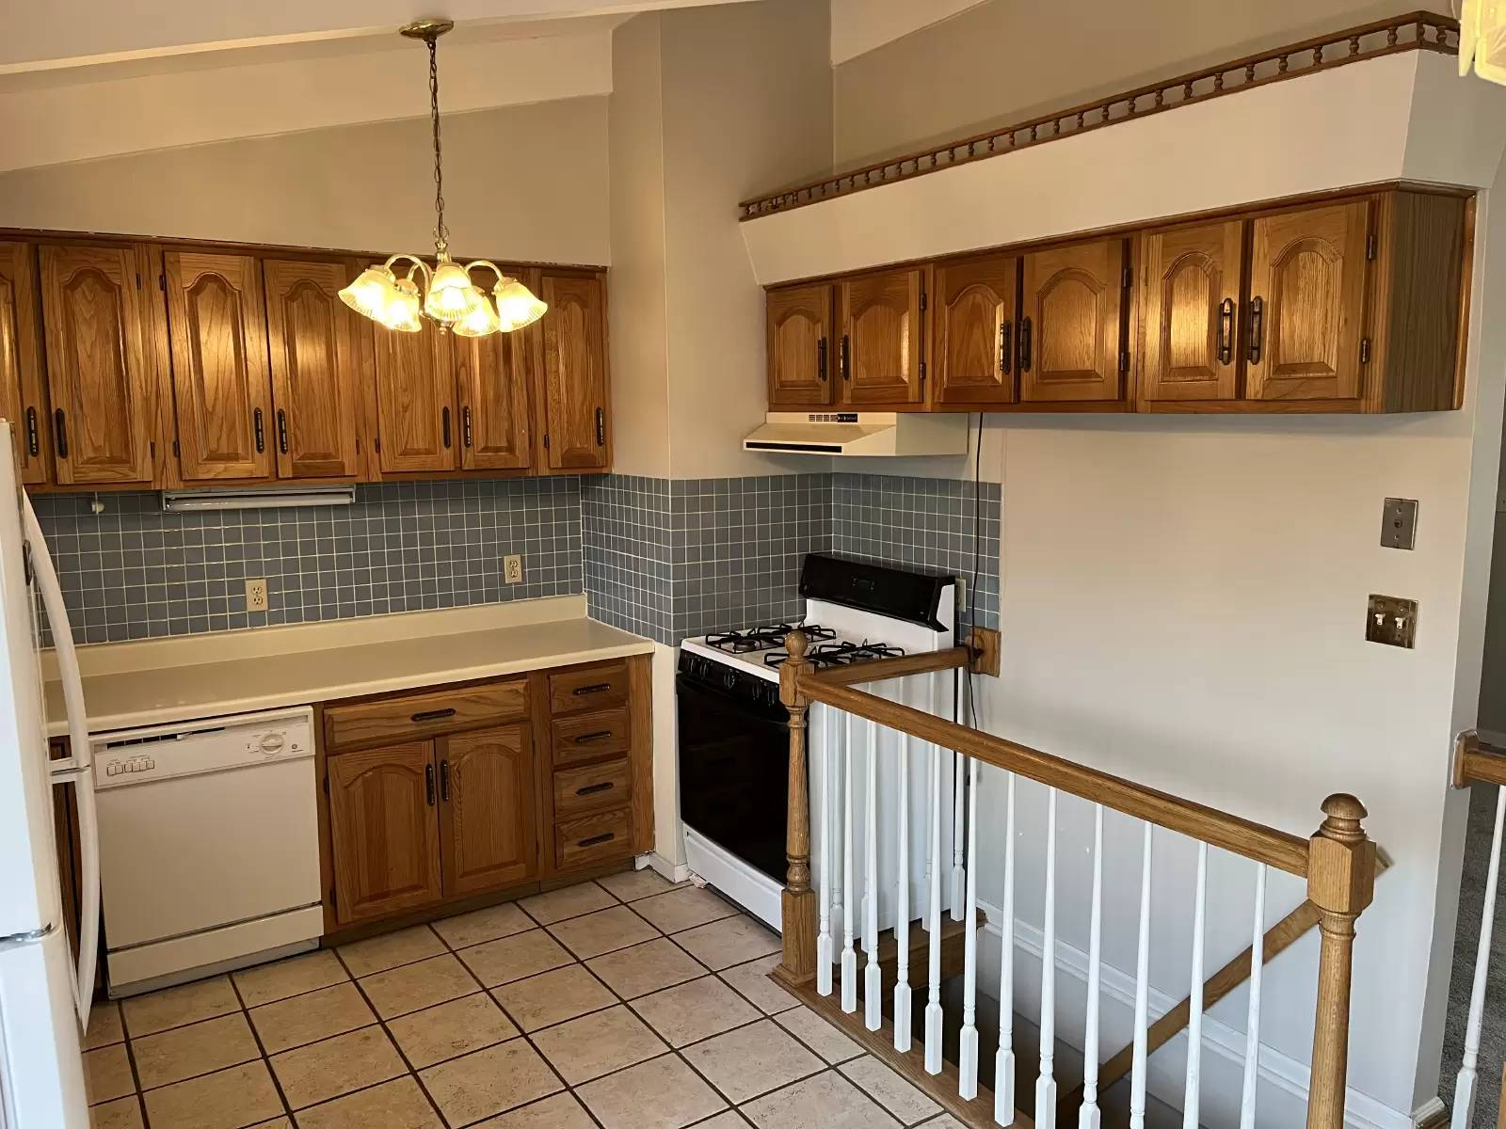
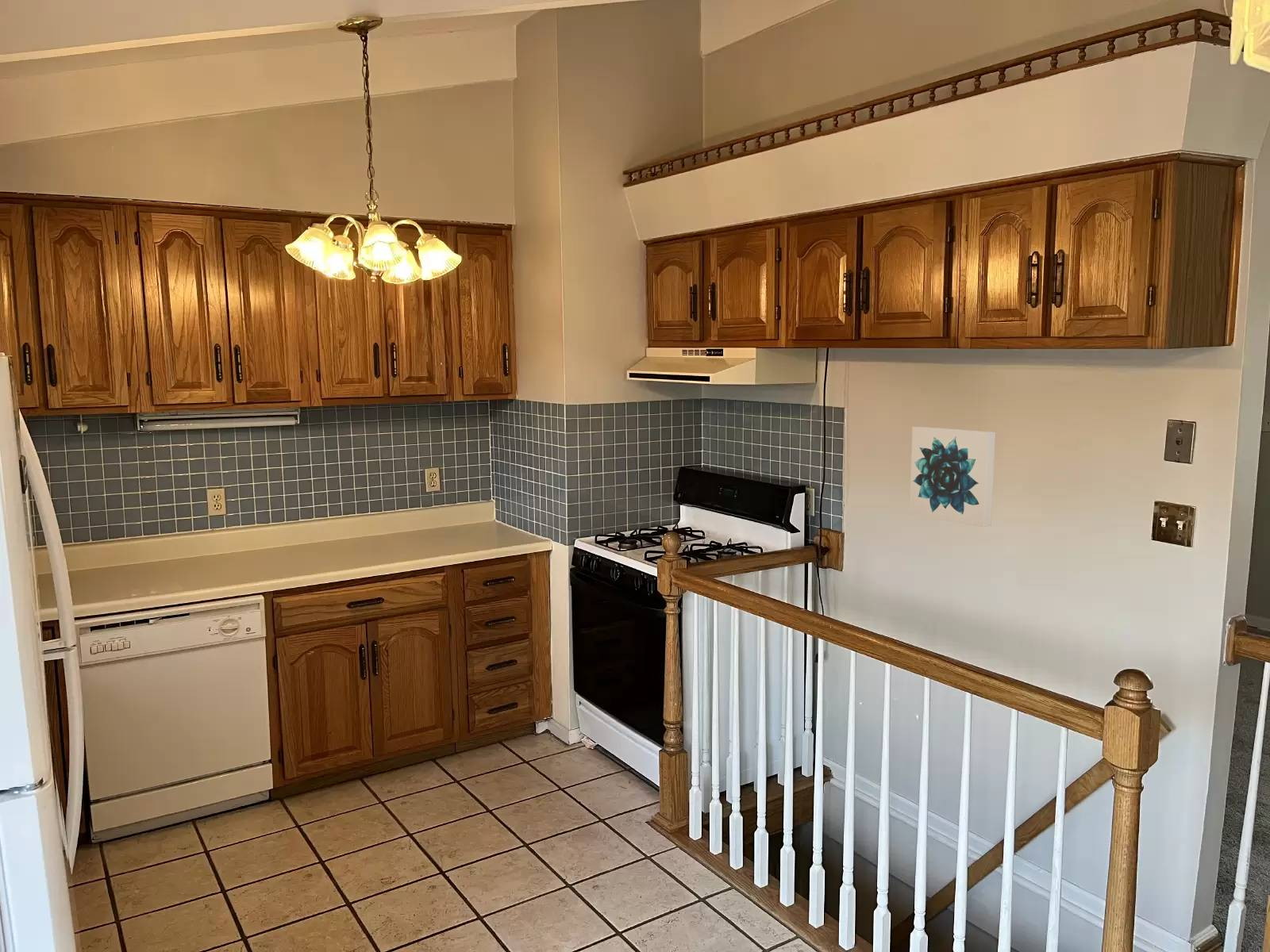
+ wall art (950, 474)
